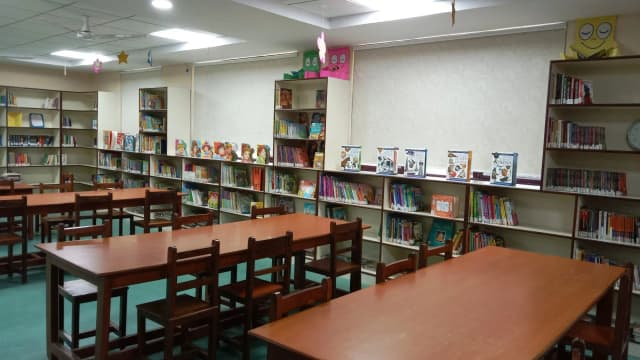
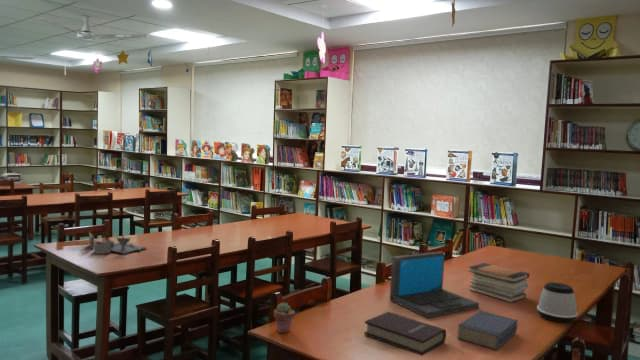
+ laptop (434, 282)
+ book (488, 328)
+ book stack (498, 282)
+ speaker (557, 301)
+ desk organizer (111, 240)
+ potted succulent (284, 316)
+ book (404, 331)
